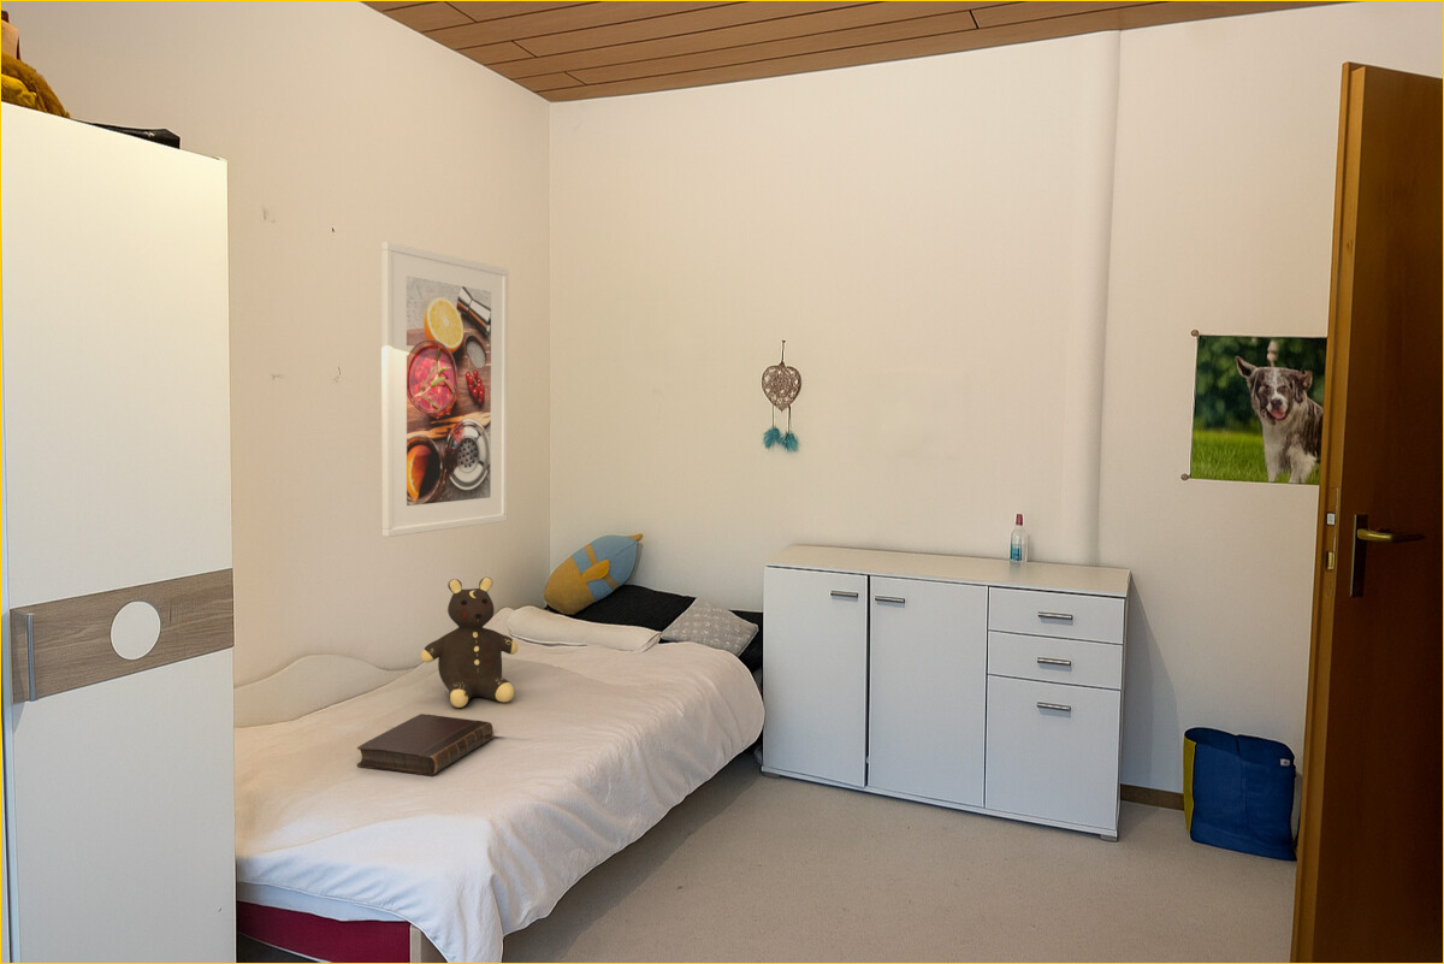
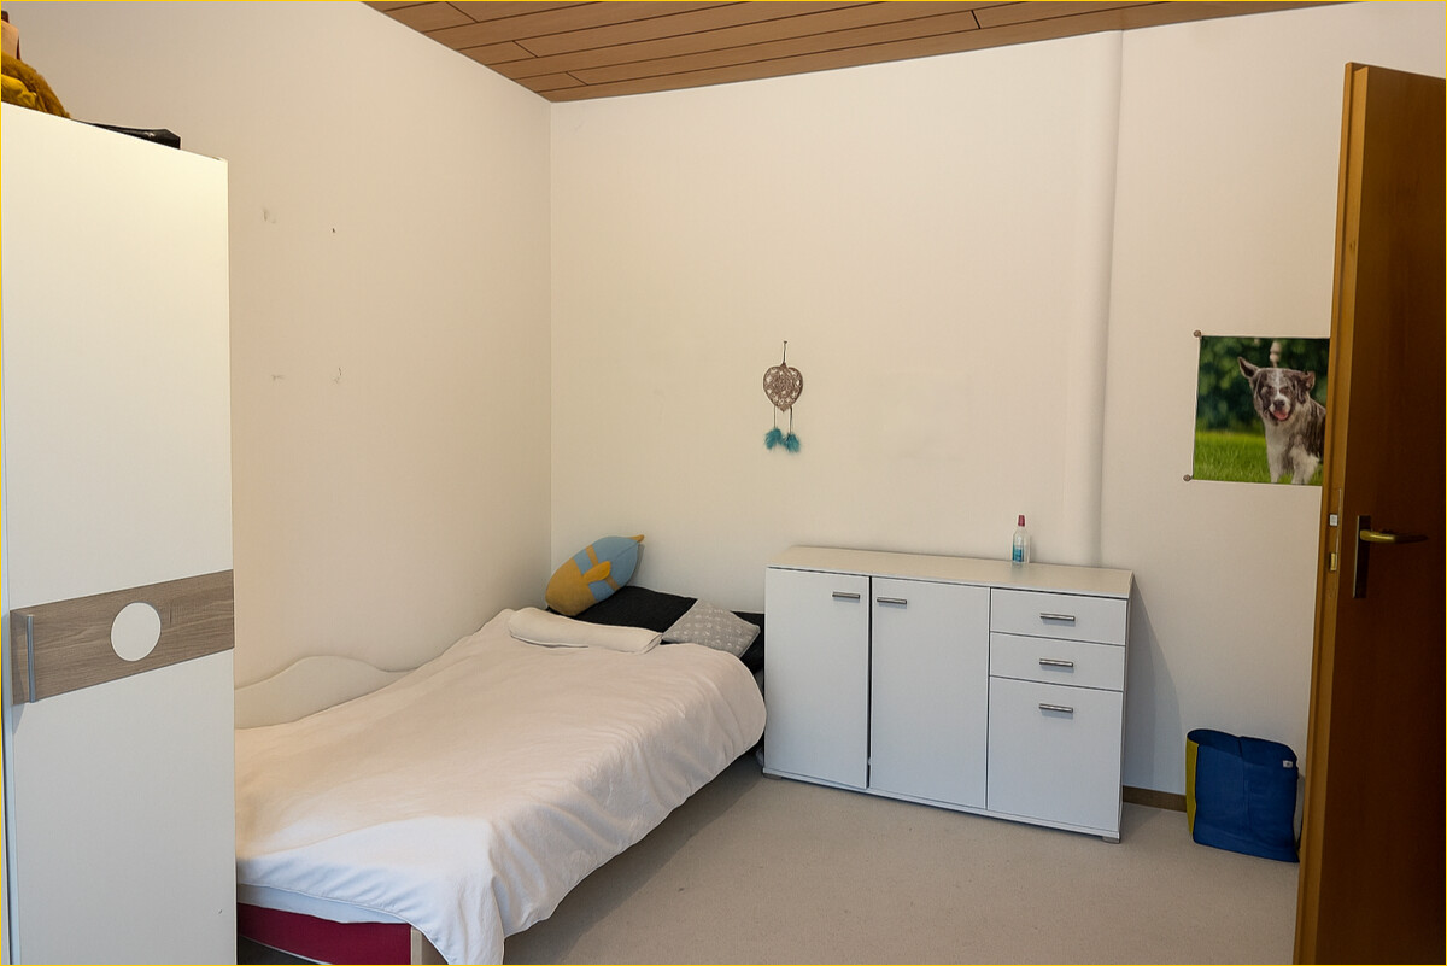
- teddy bear (474, 639)
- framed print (449, 394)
- book (427, 743)
